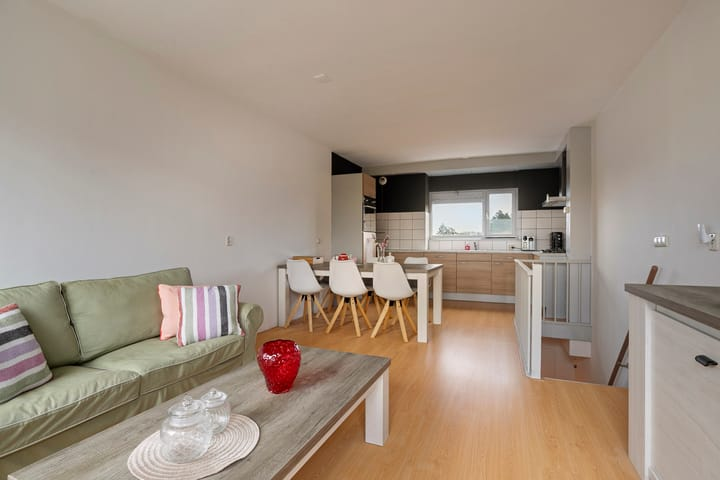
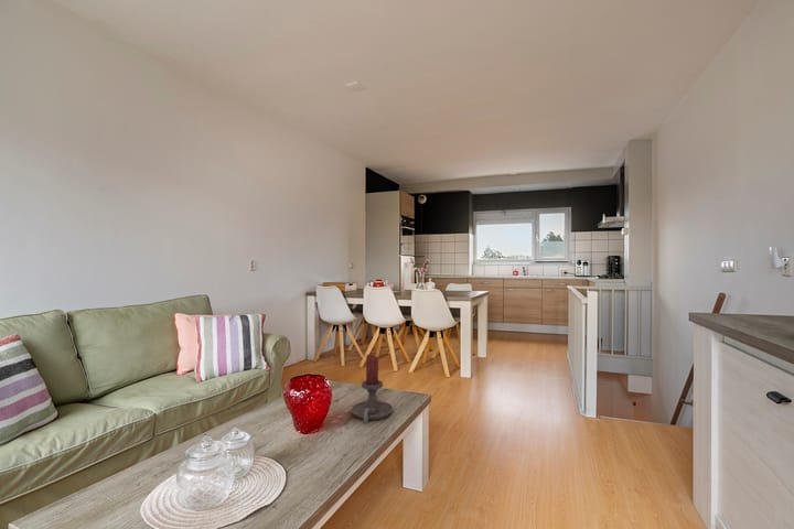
+ candle holder (371, 385)
